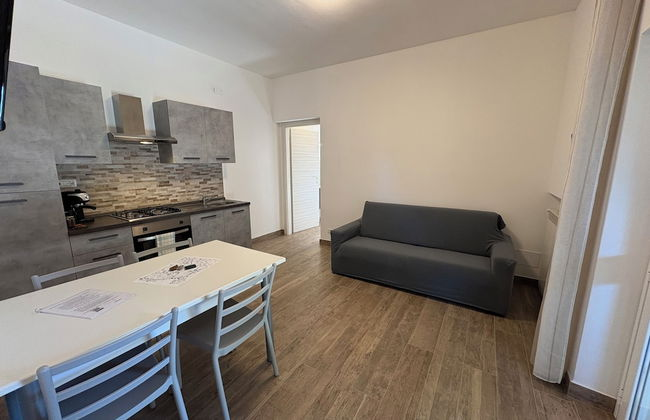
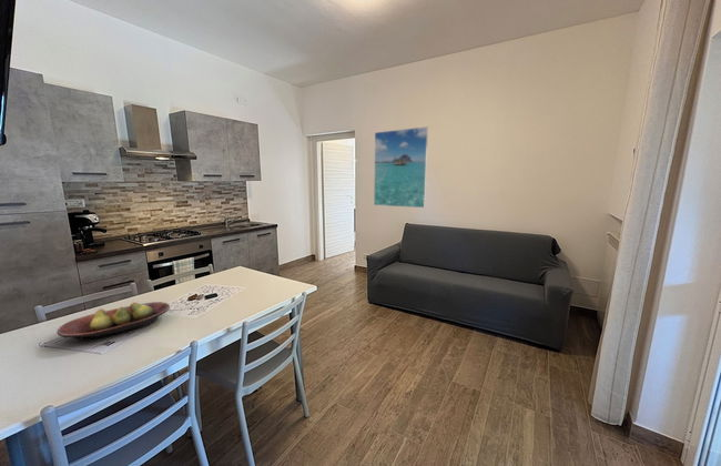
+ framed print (398, 169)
+ fruit bowl (118, 317)
